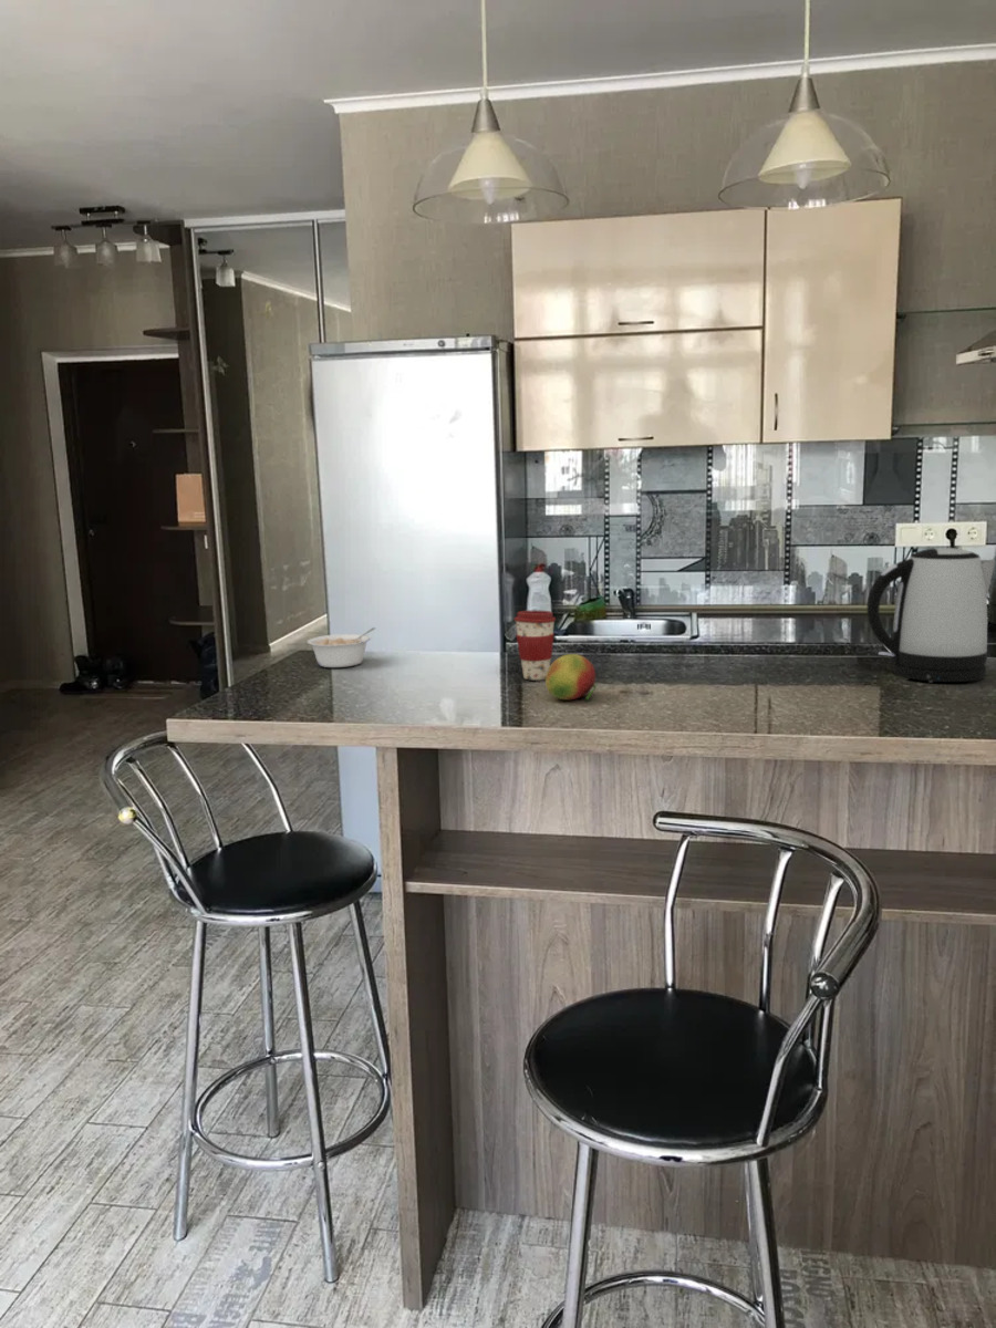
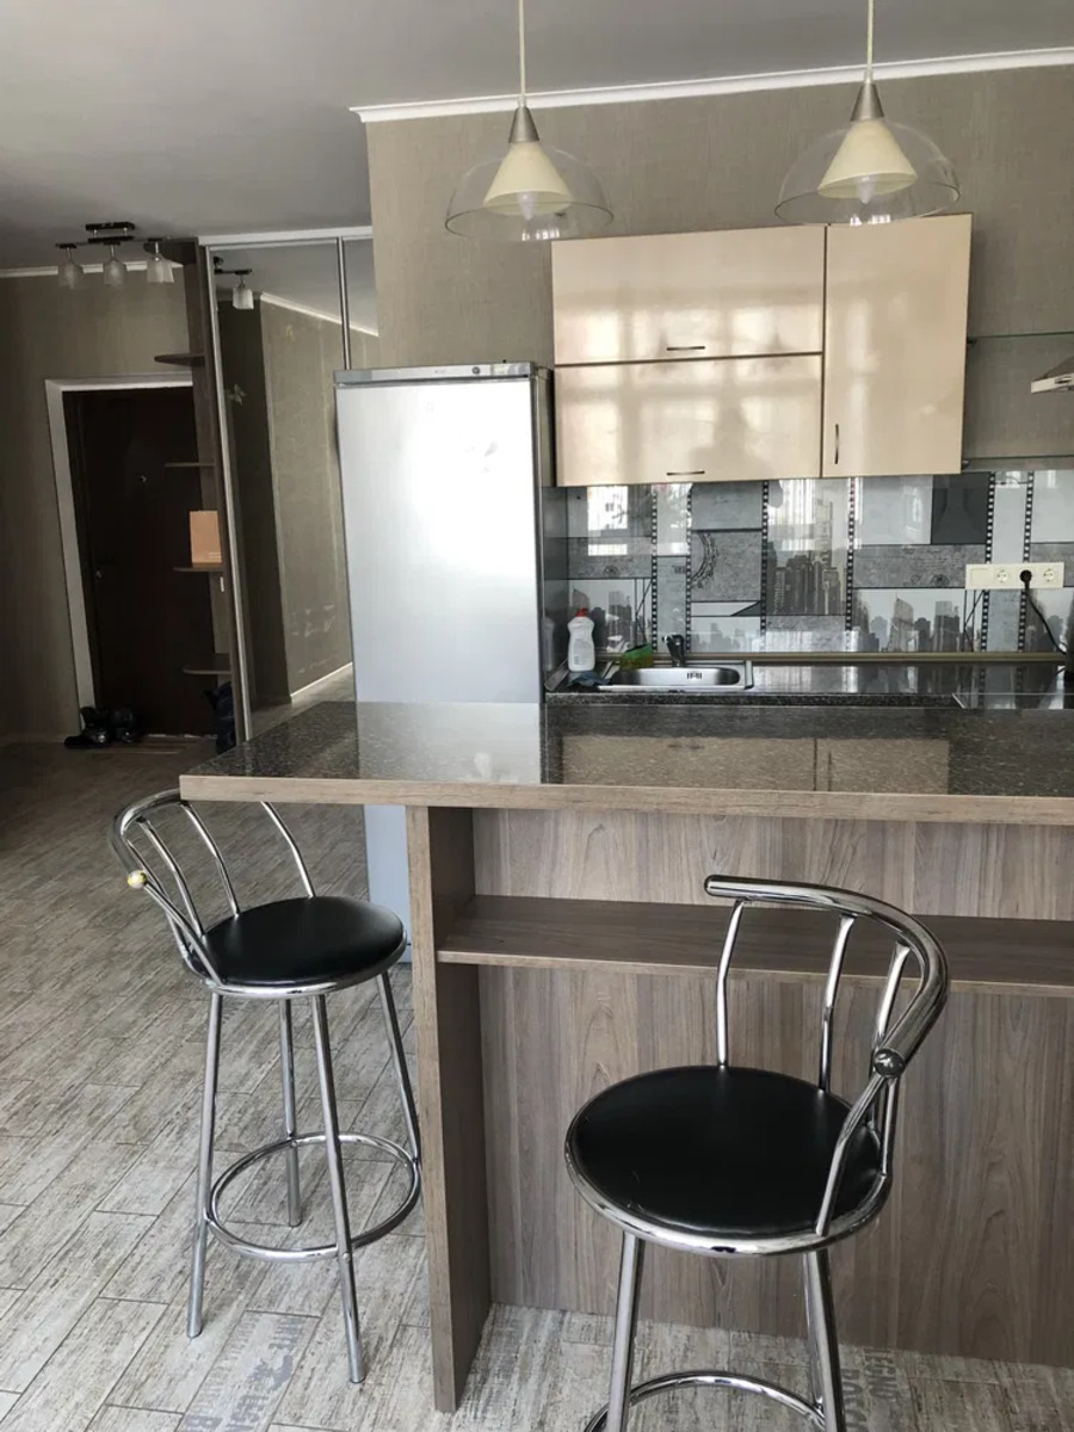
- coffee cup (535, 644)
- kettle (928, 612)
- fruit (571, 676)
- legume (340, 647)
